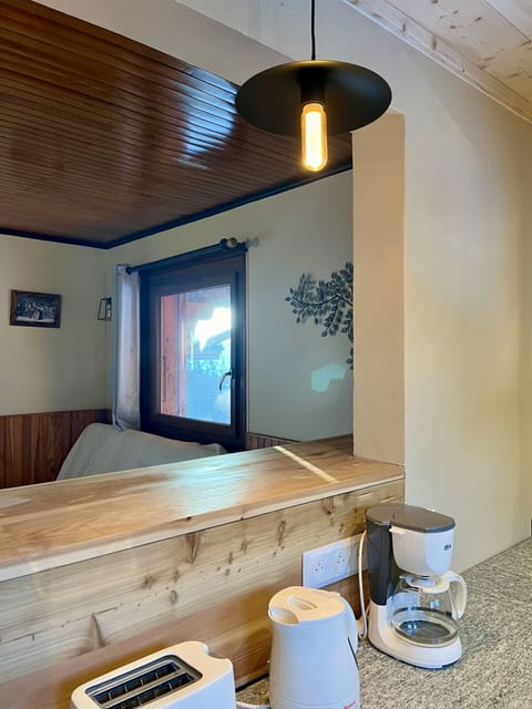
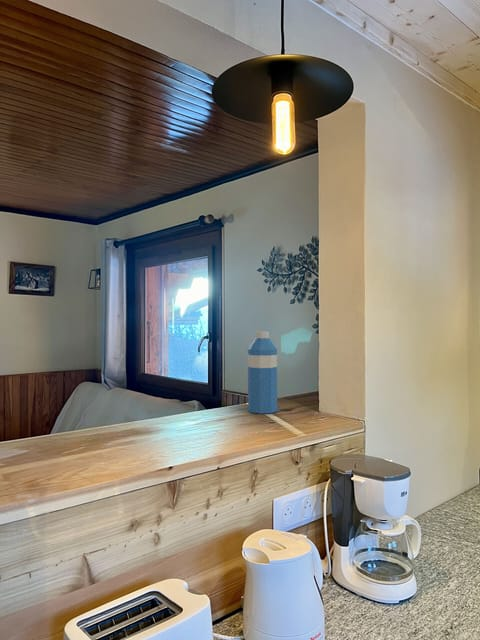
+ water bottle (262, 371)
